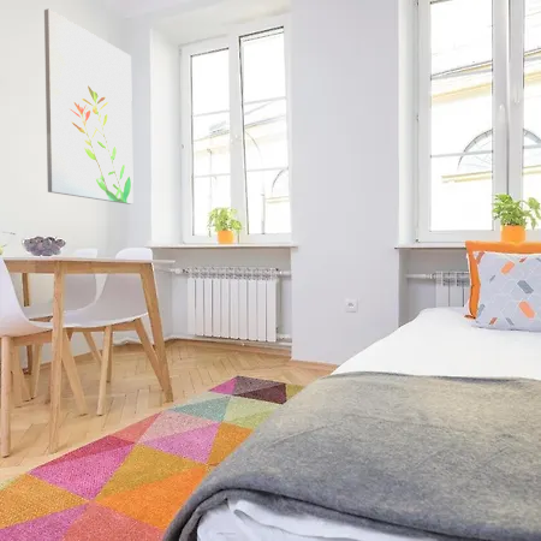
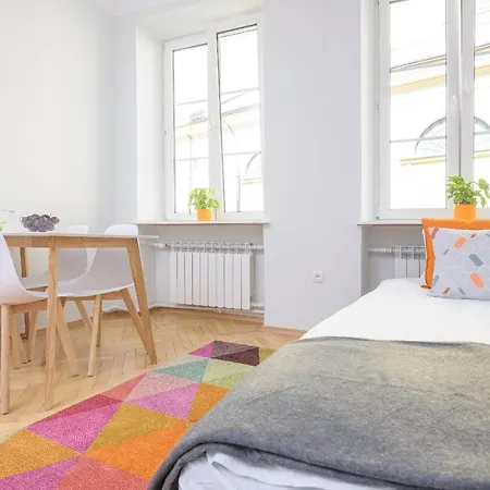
- wall art (93, 117)
